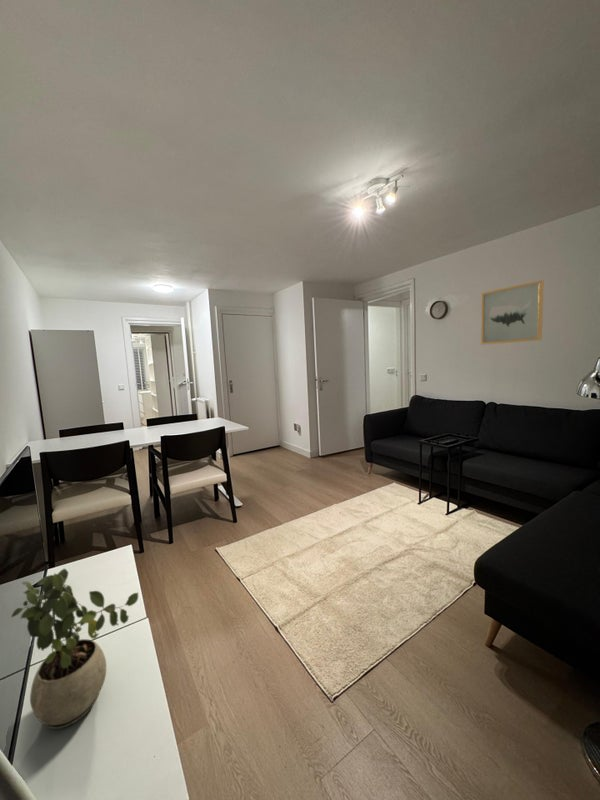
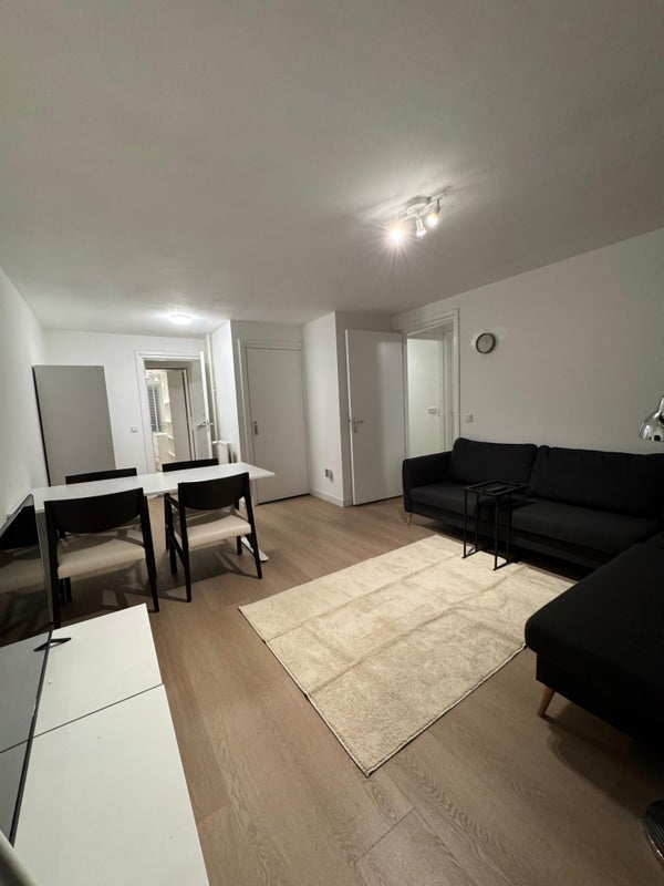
- potted plant (79, 636)
- wall art (510, 315)
